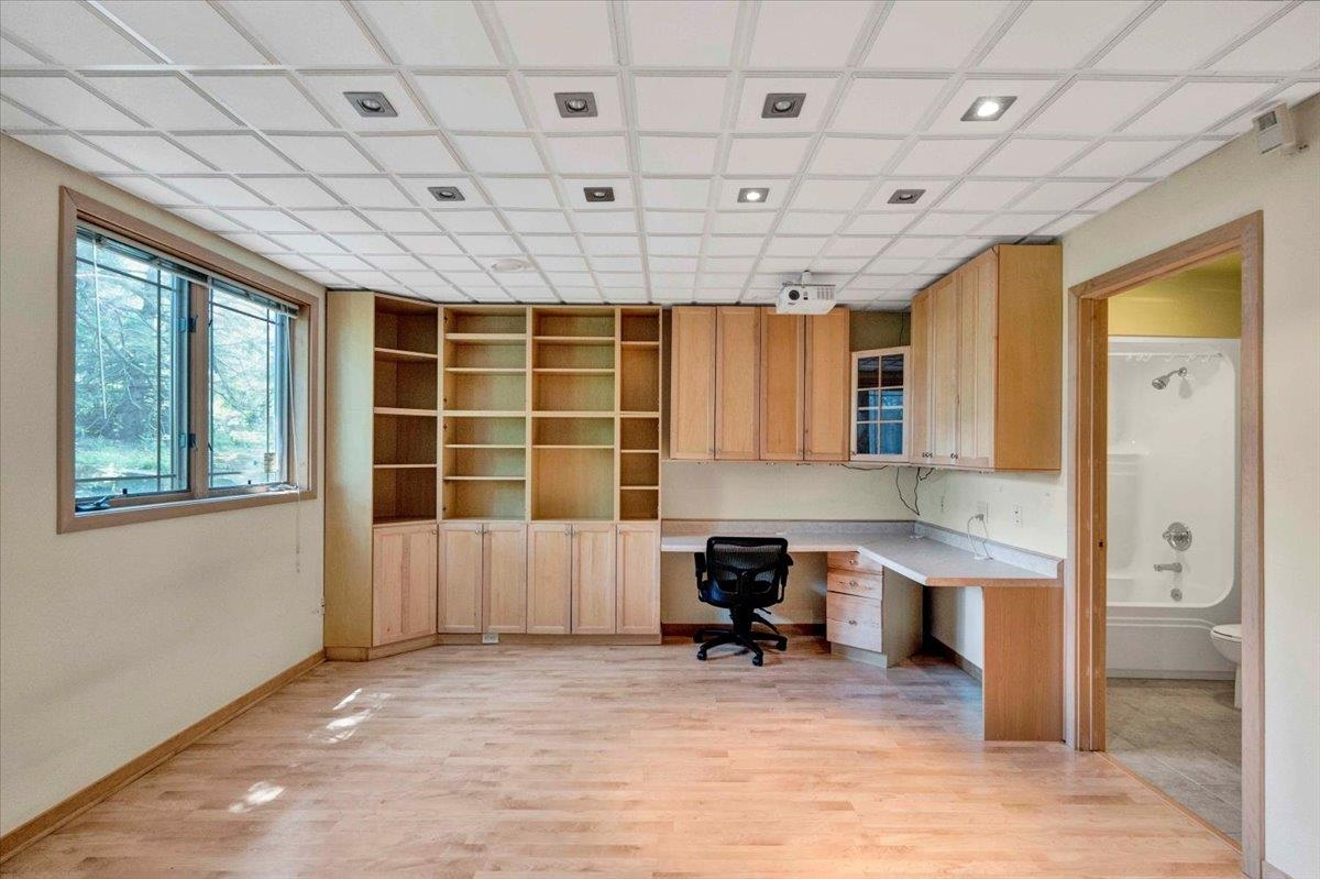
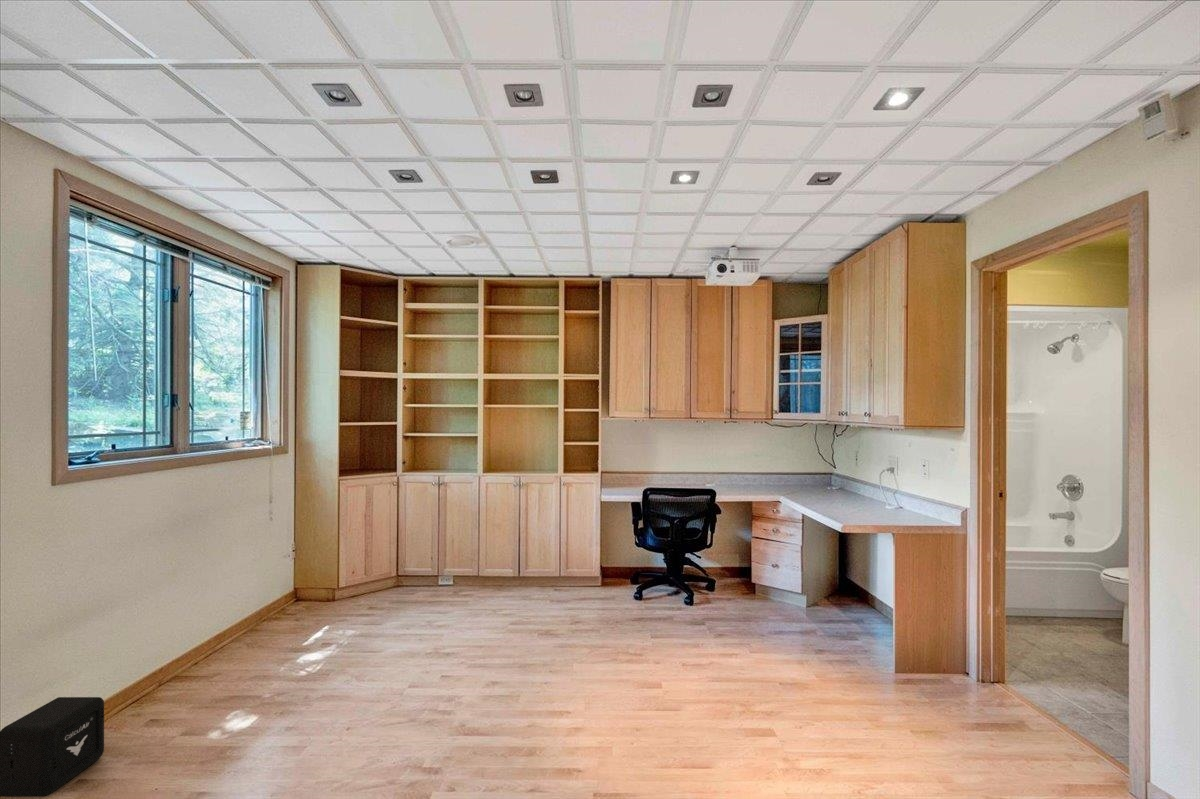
+ air purifier (55, 744)
